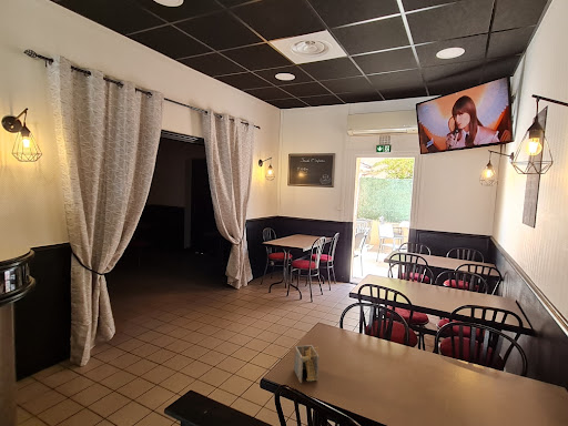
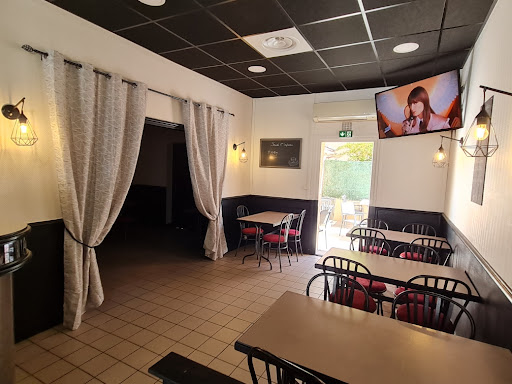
- napkin holder (306, 358)
